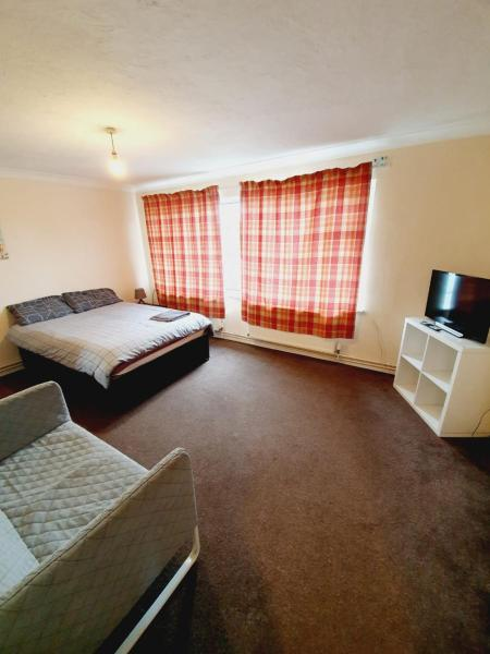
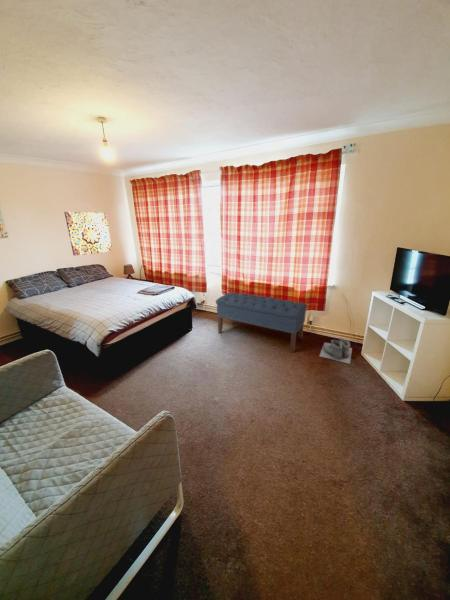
+ boots (337, 345)
+ wall art (90, 233)
+ bench (259, 317)
